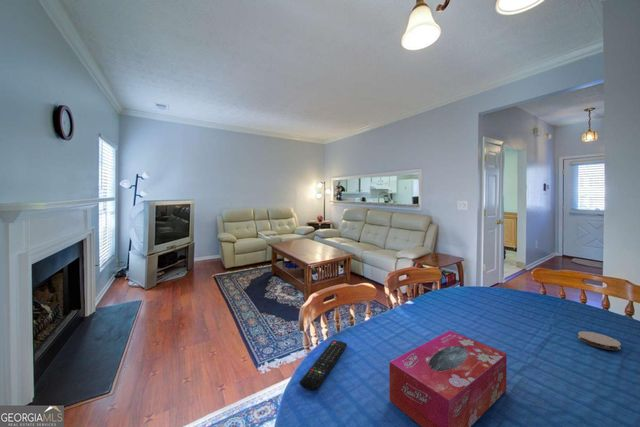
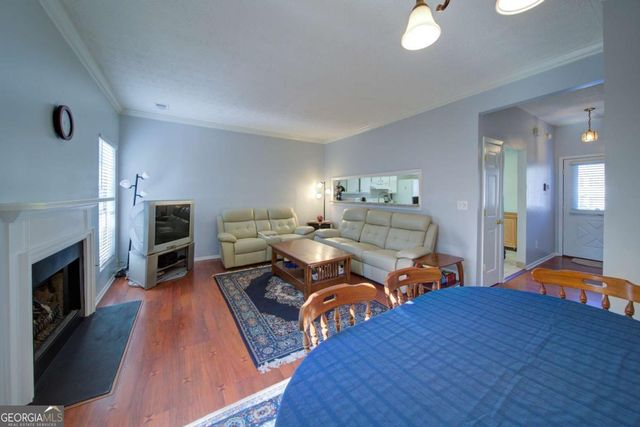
- coaster (598, 340)
- remote control (326, 362)
- tissue box (449, 376)
